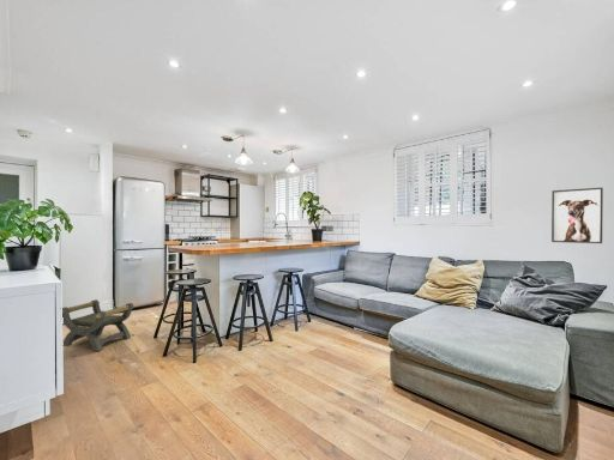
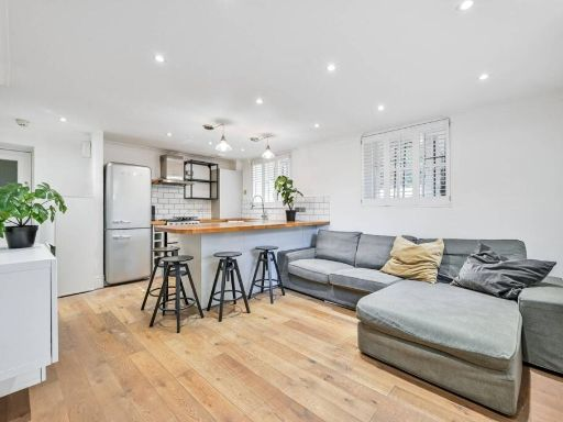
- stool (97, 323)
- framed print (576, 216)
